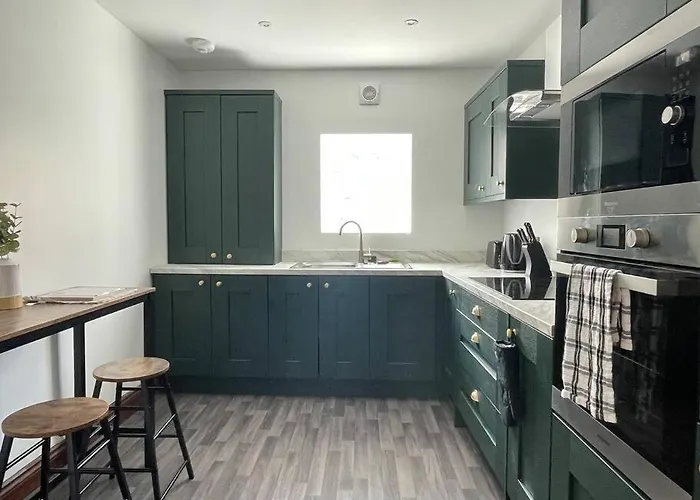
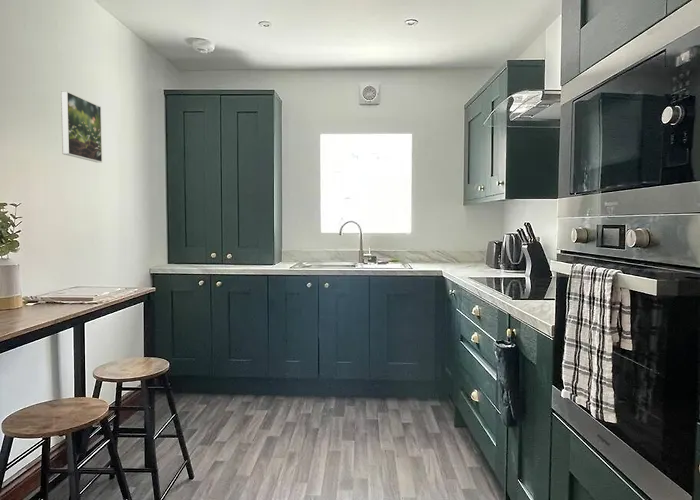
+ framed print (82, 129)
